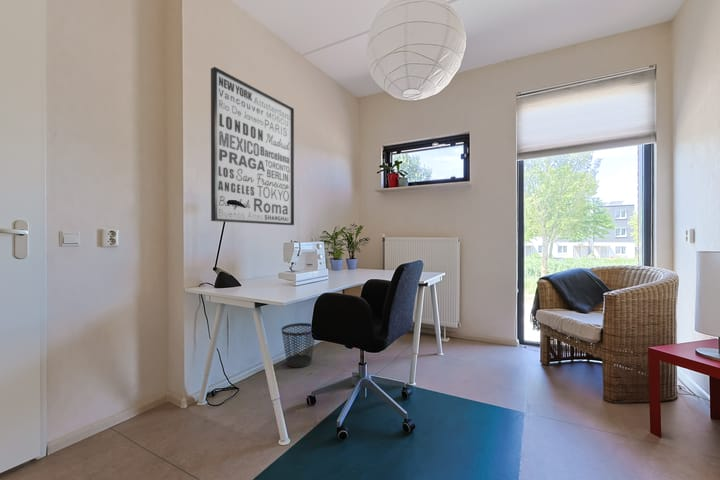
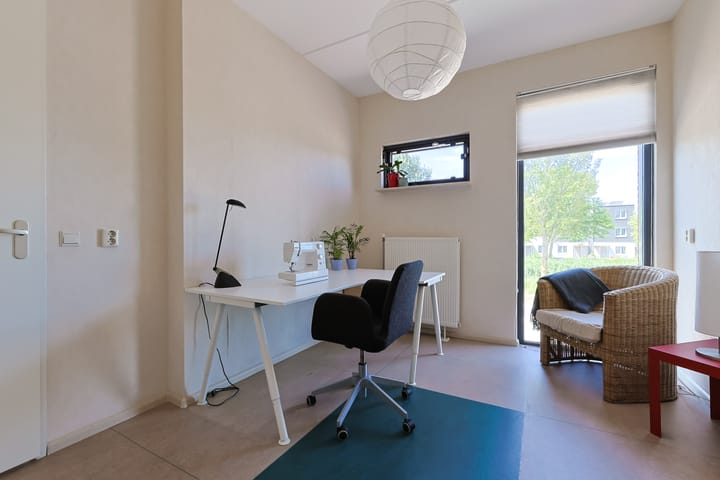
- wall art (257, 157)
- wastebasket (298, 345)
